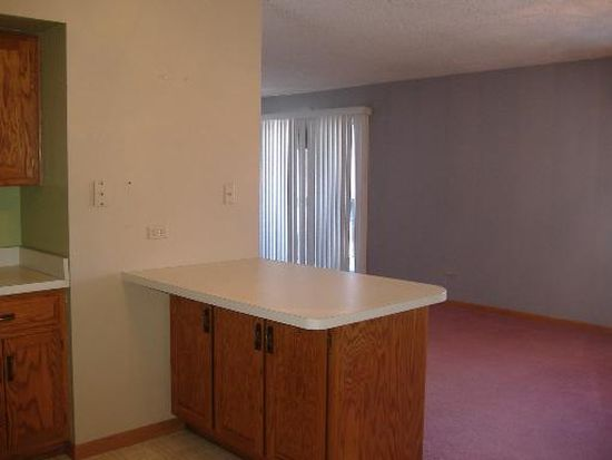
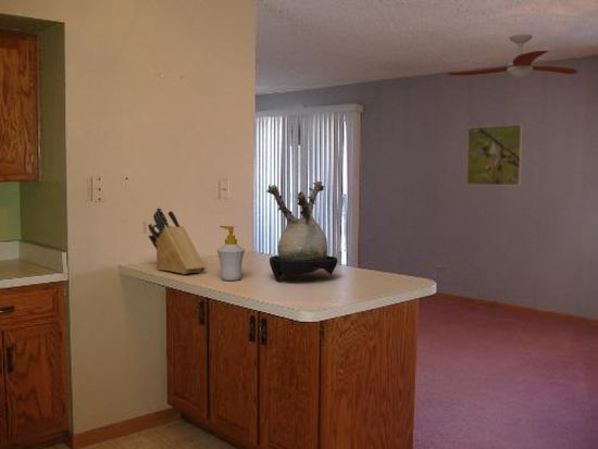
+ soap bottle (231, 252)
+ ceiling fan (514, 59)
+ plant (301, 230)
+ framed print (494, 155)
+ knife block (175, 239)
